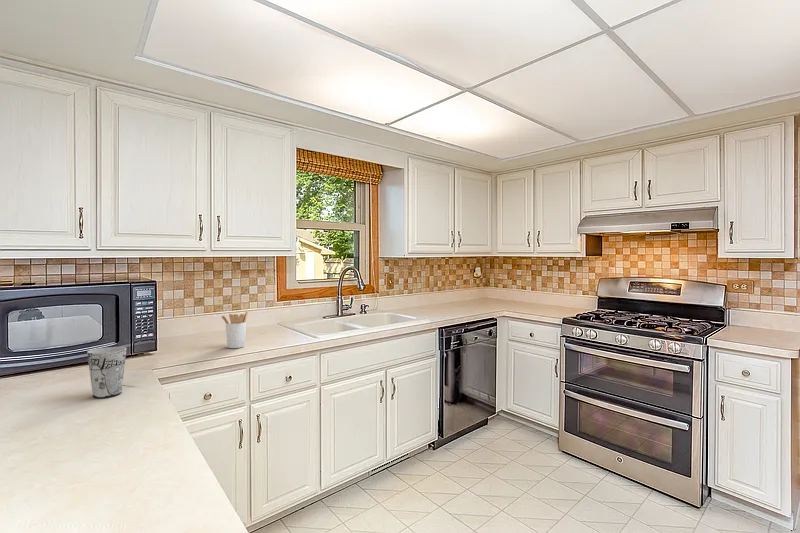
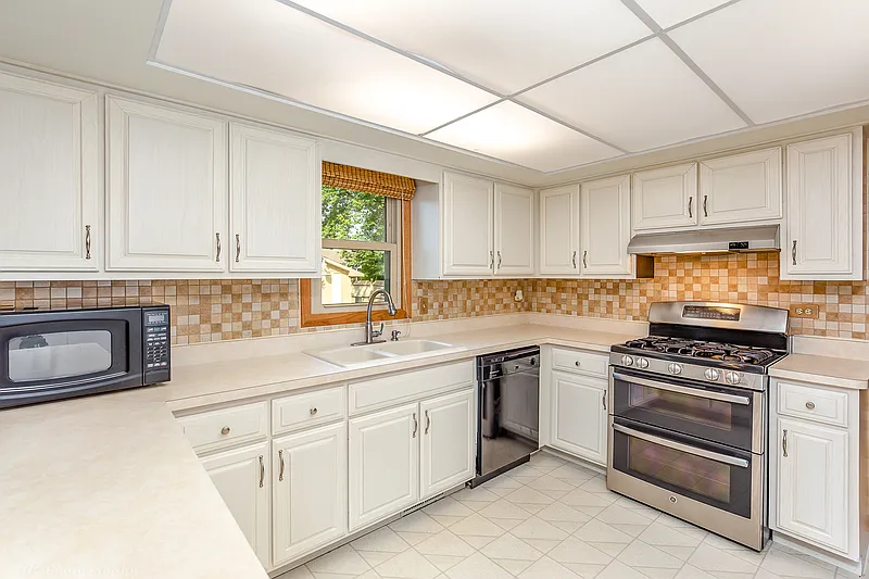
- utensil holder (236, 329)
- cup (107, 372)
